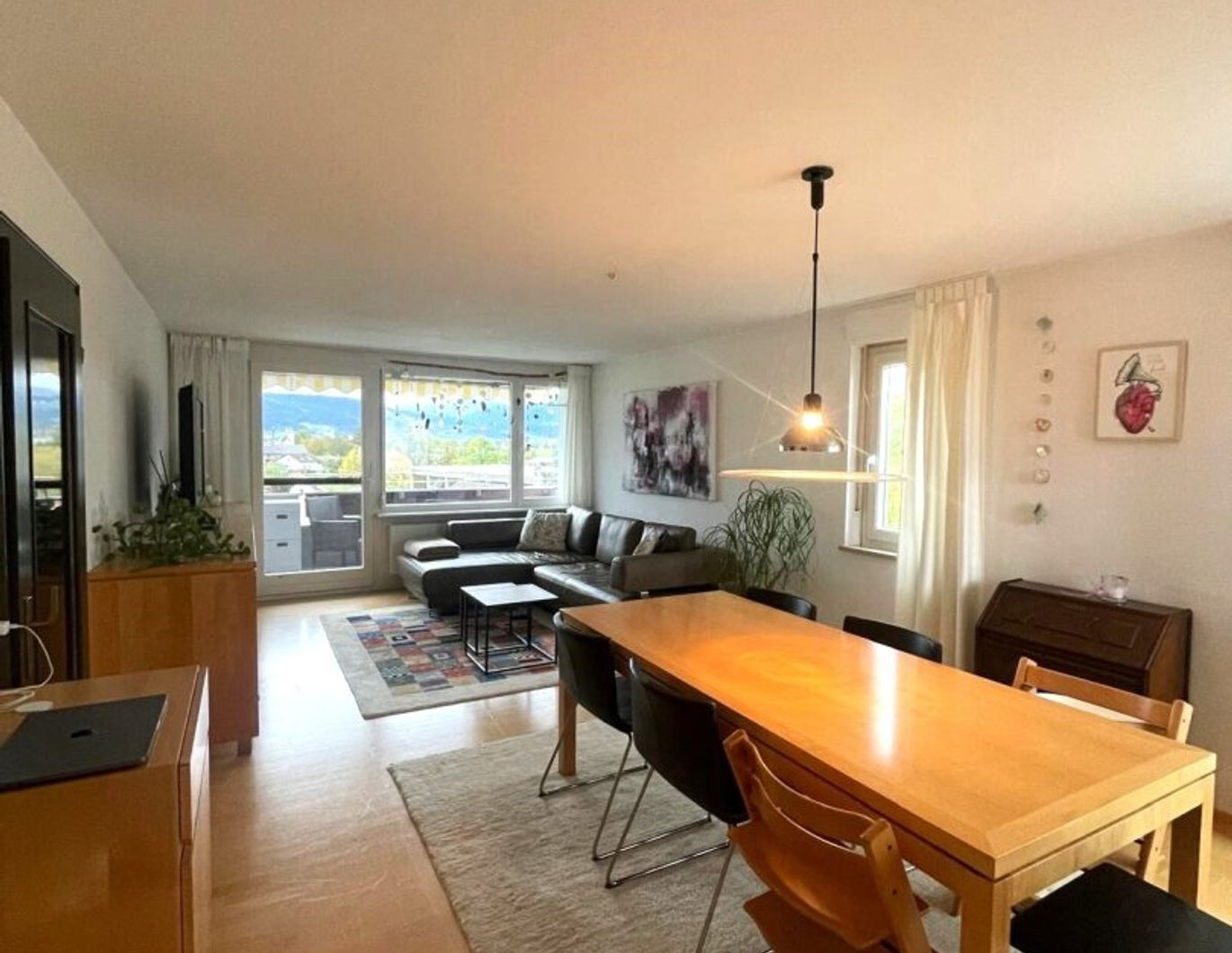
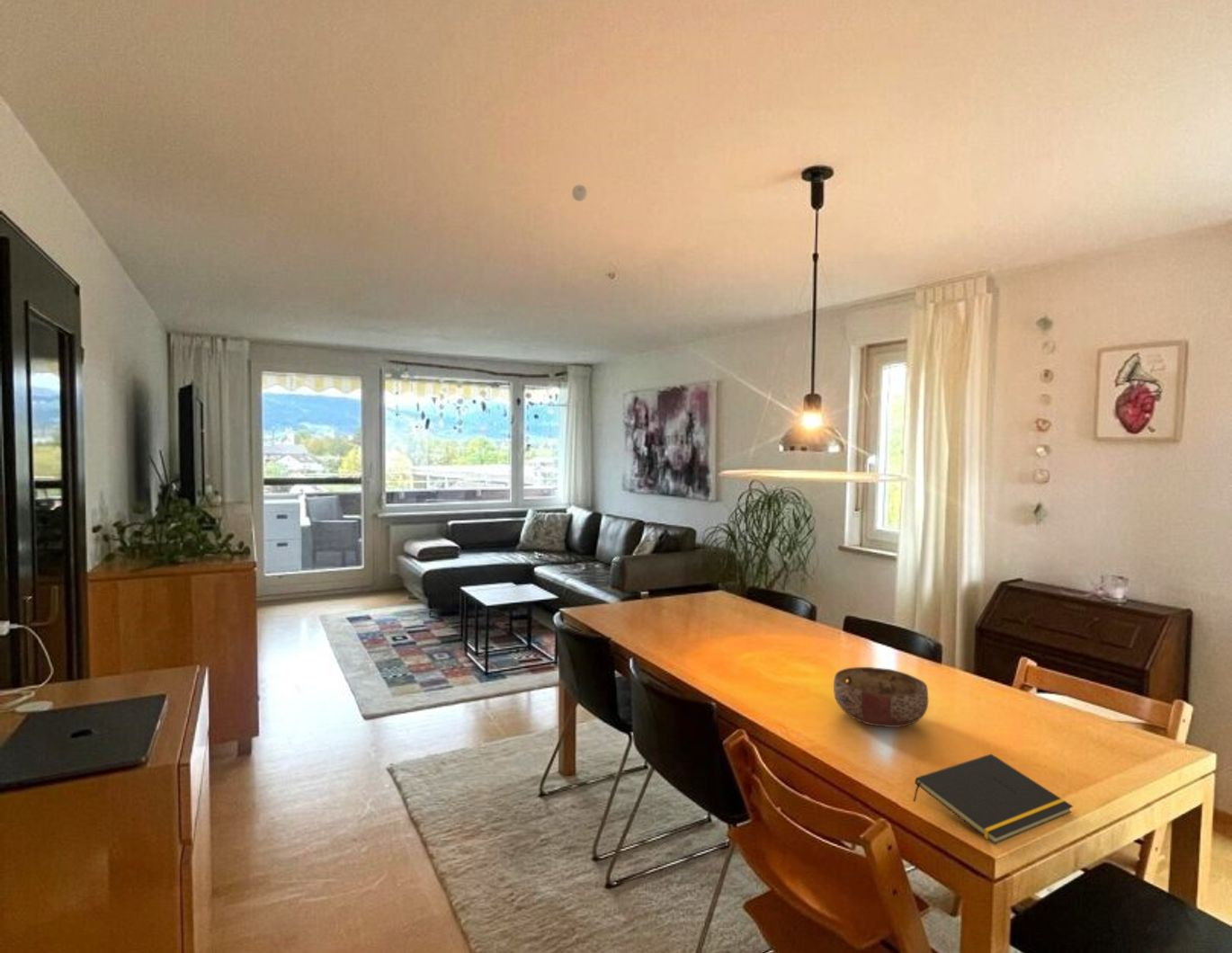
+ eyeball (579, 192)
+ notepad (992, 794)
+ bowl (879, 699)
